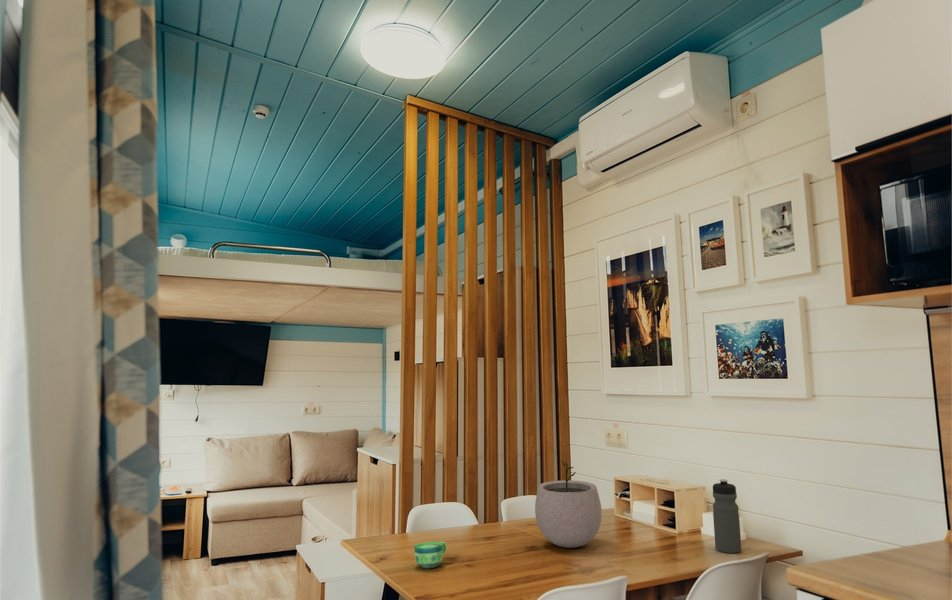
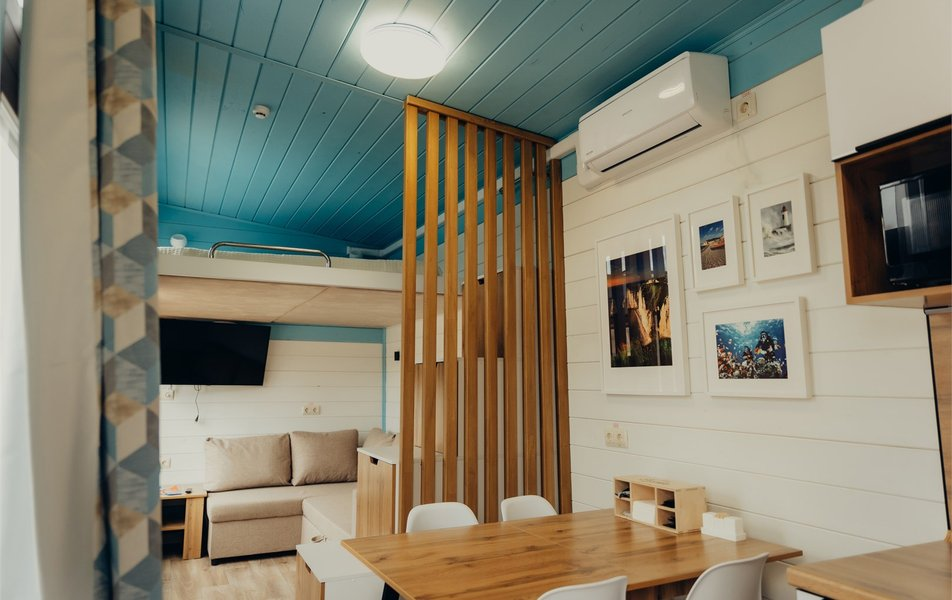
- water bottle (726, 514)
- plant pot (567, 502)
- cup (431, 553)
